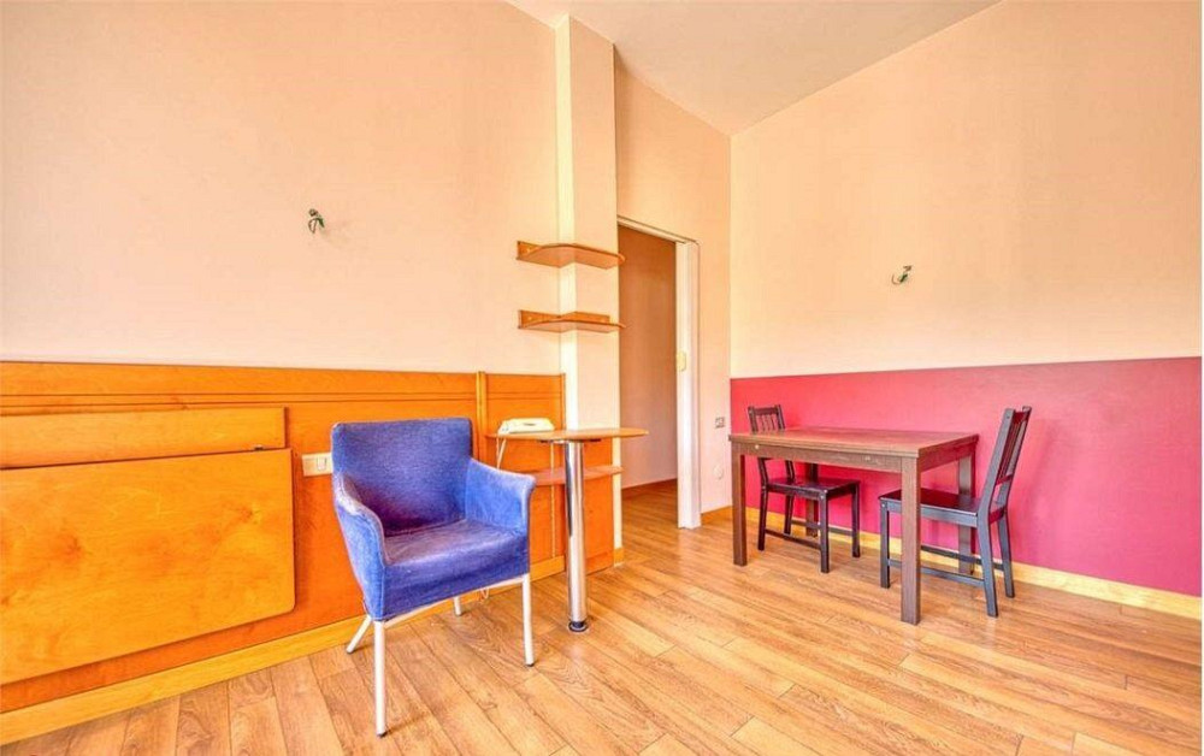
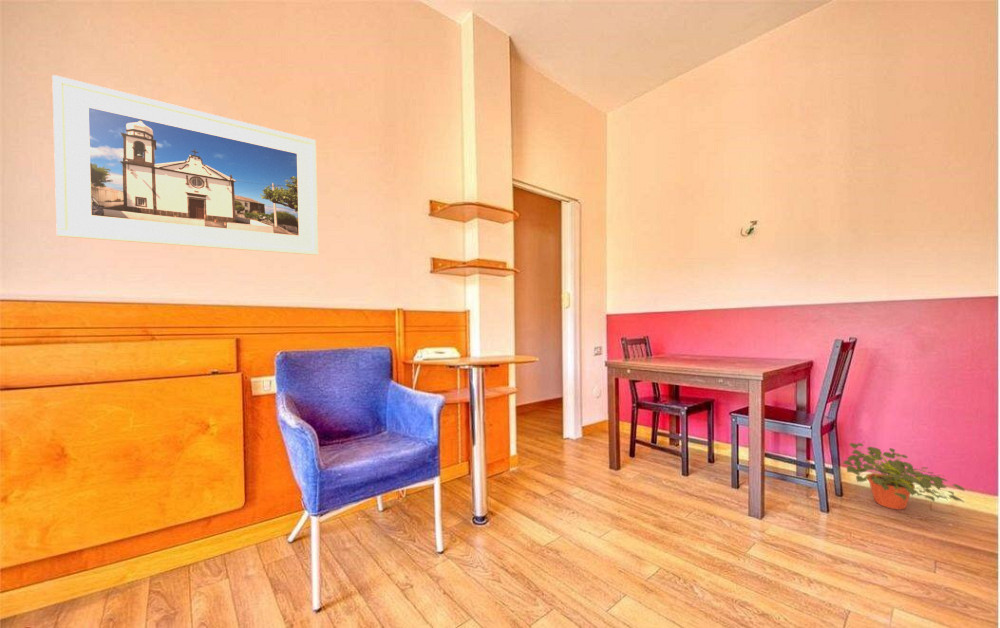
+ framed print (207, 180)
+ potted plant (898, 481)
